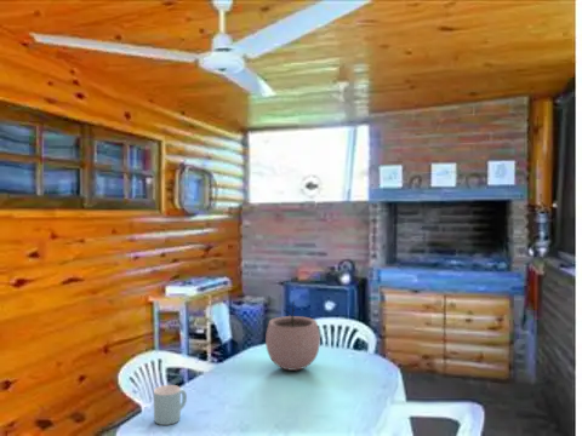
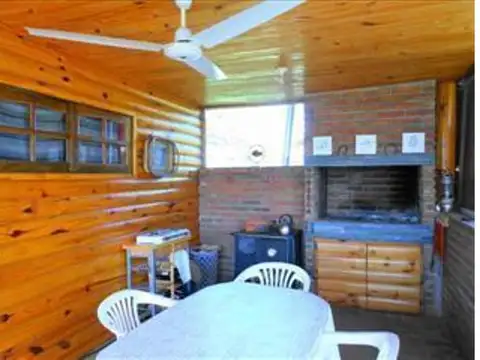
- plant pot (292, 334)
- mug (171, 402)
